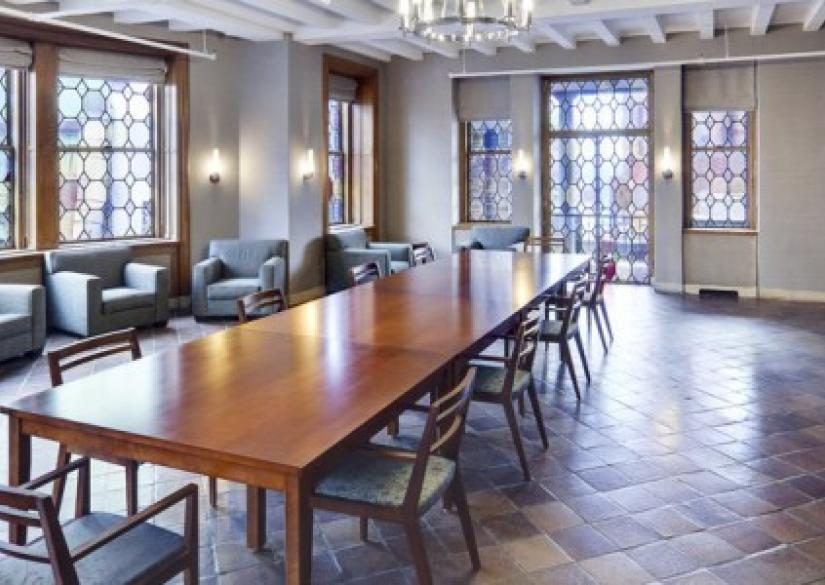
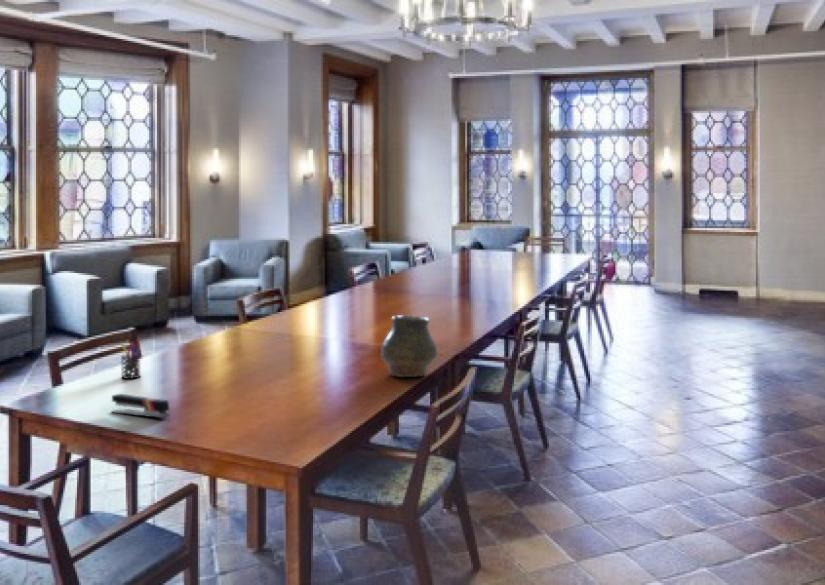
+ stapler (140, 405)
+ vase (409, 345)
+ pen holder (133, 358)
